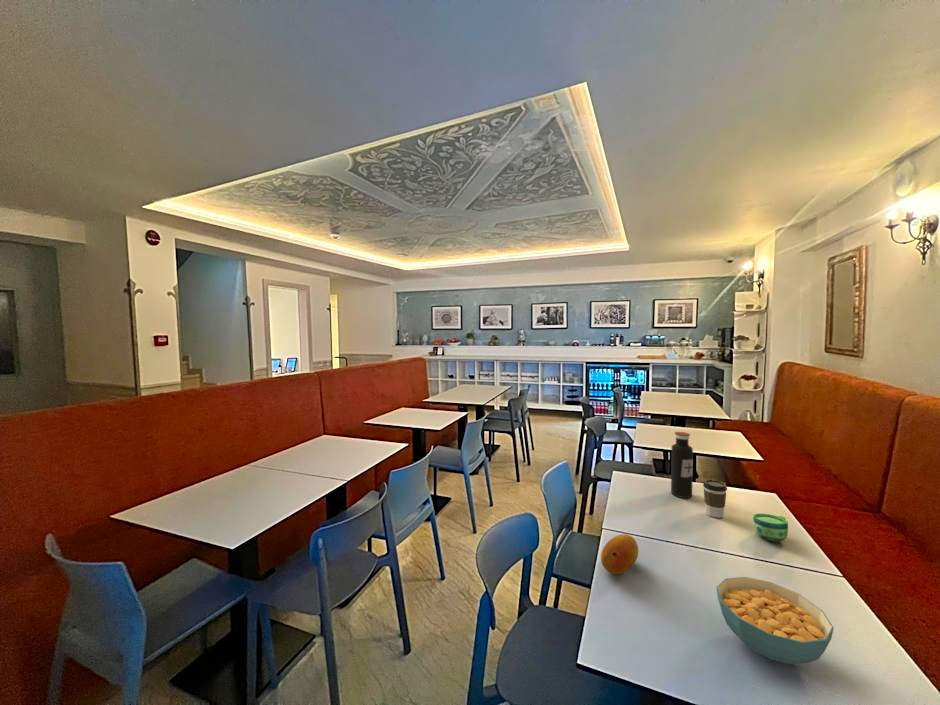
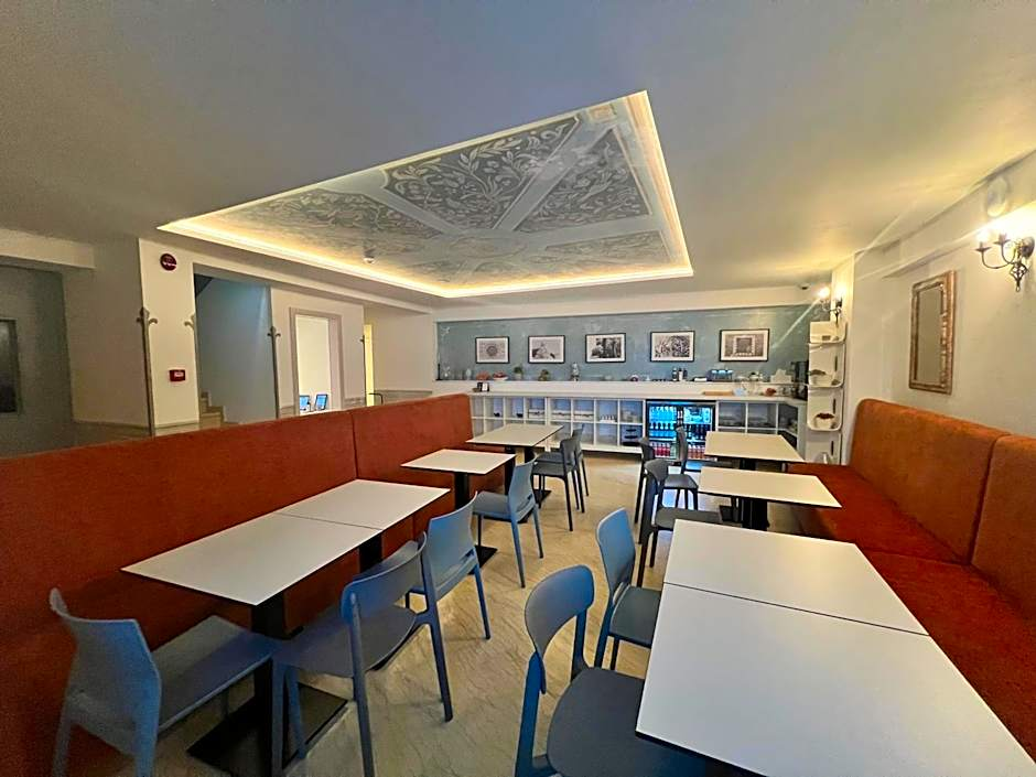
- coffee cup (714, 498)
- cereal bowl (770, 627)
- fruit (621, 551)
- cup (771, 526)
- water bottle (681, 464)
